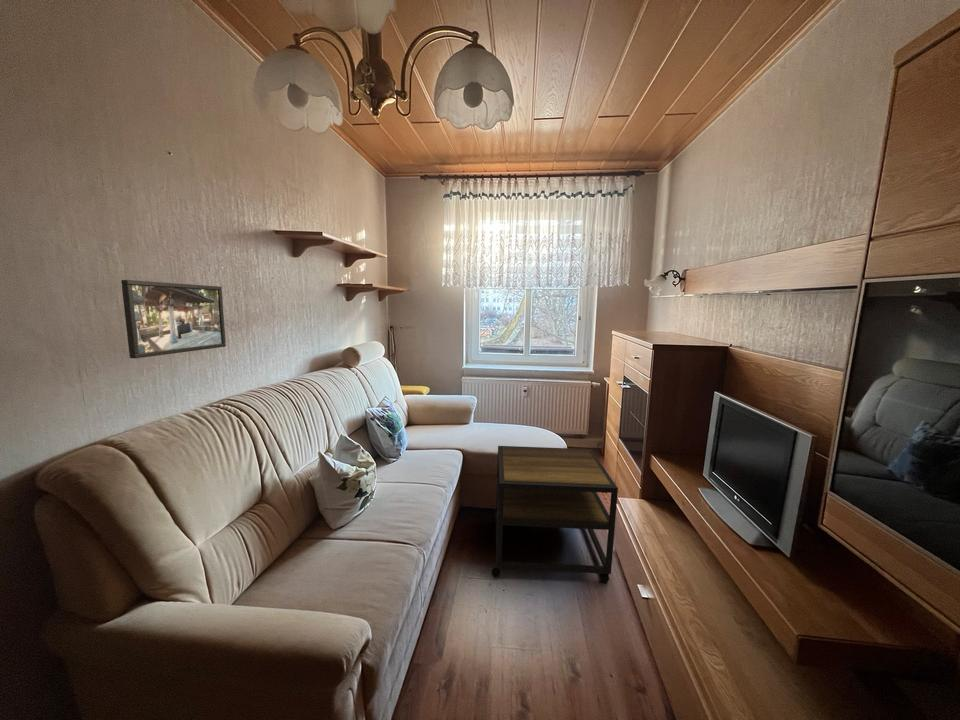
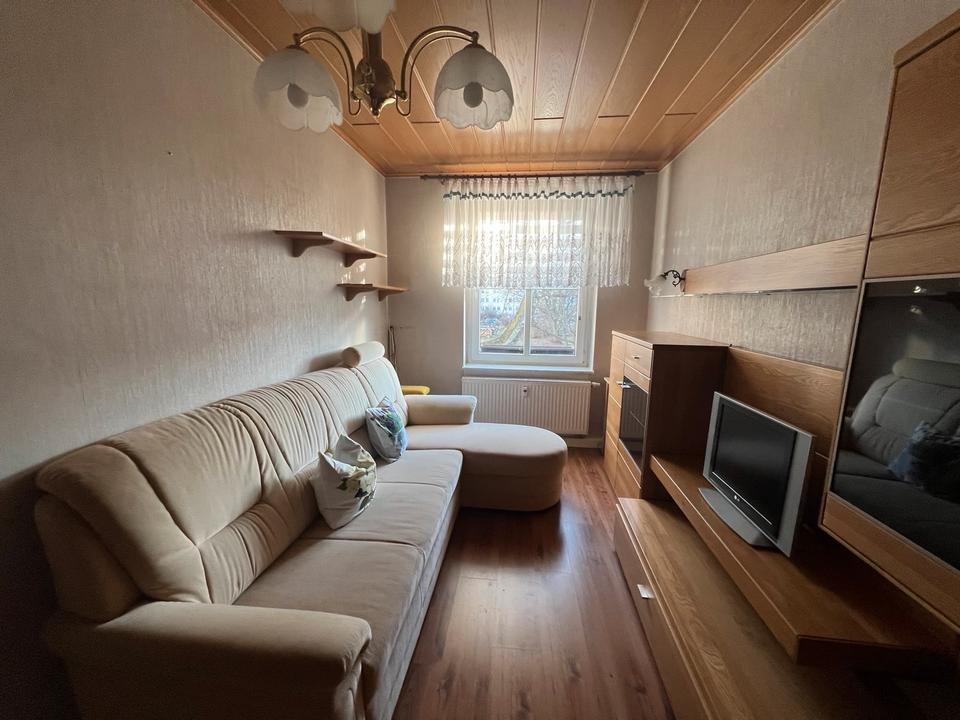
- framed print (181, 318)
- side table (546, 506)
